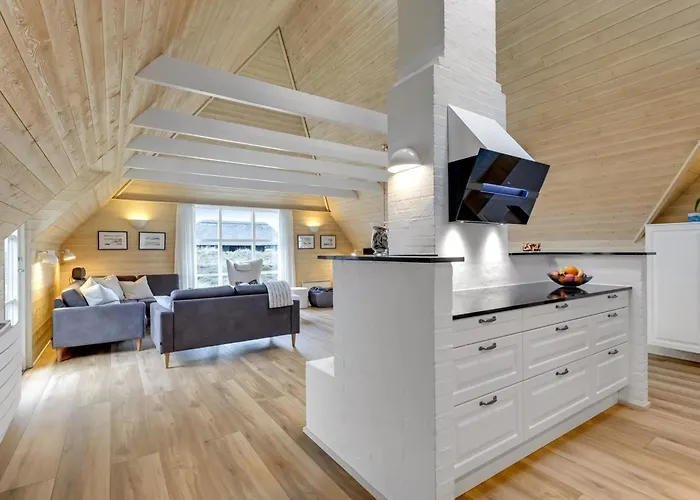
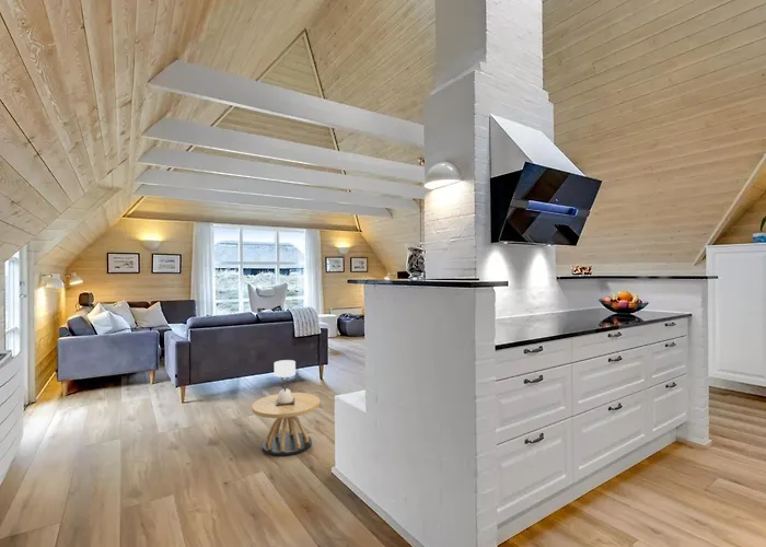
+ side table (286, 404)
